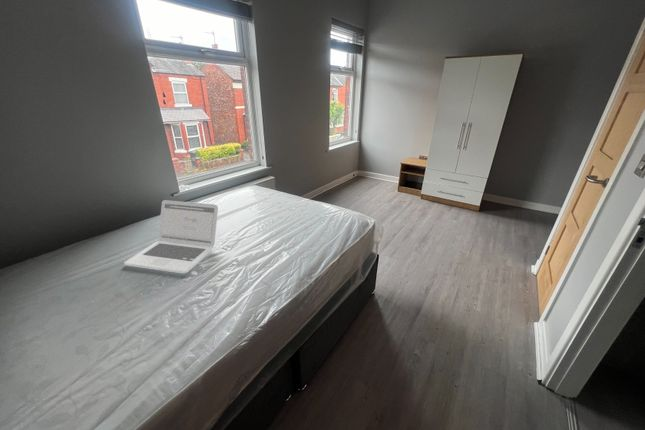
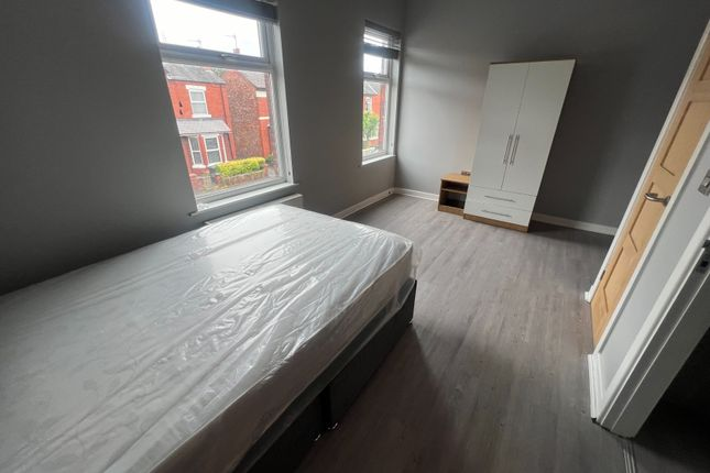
- laptop (173, 233)
